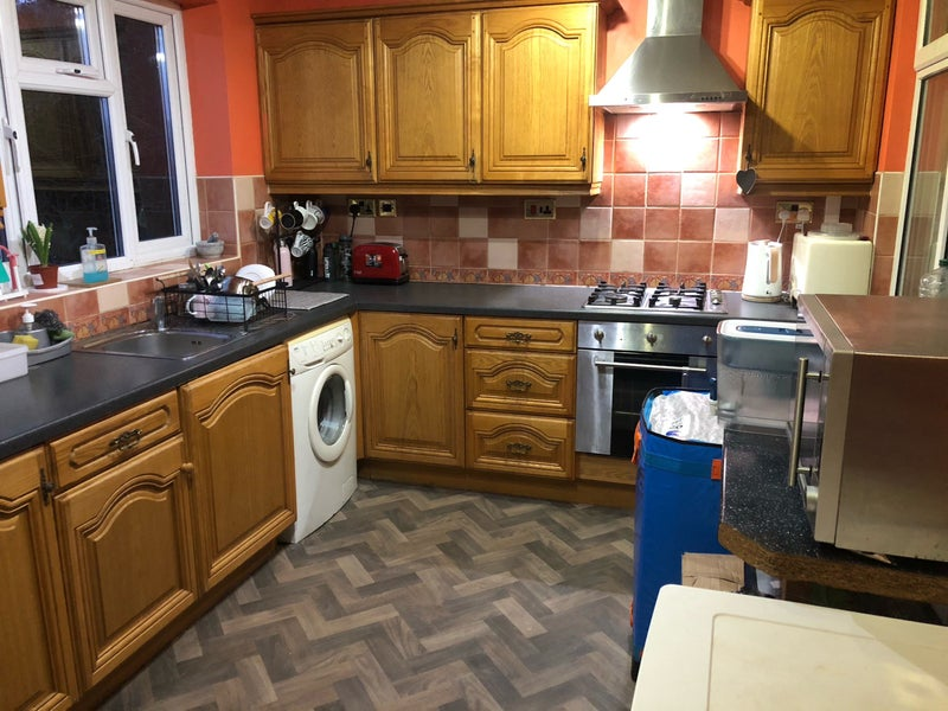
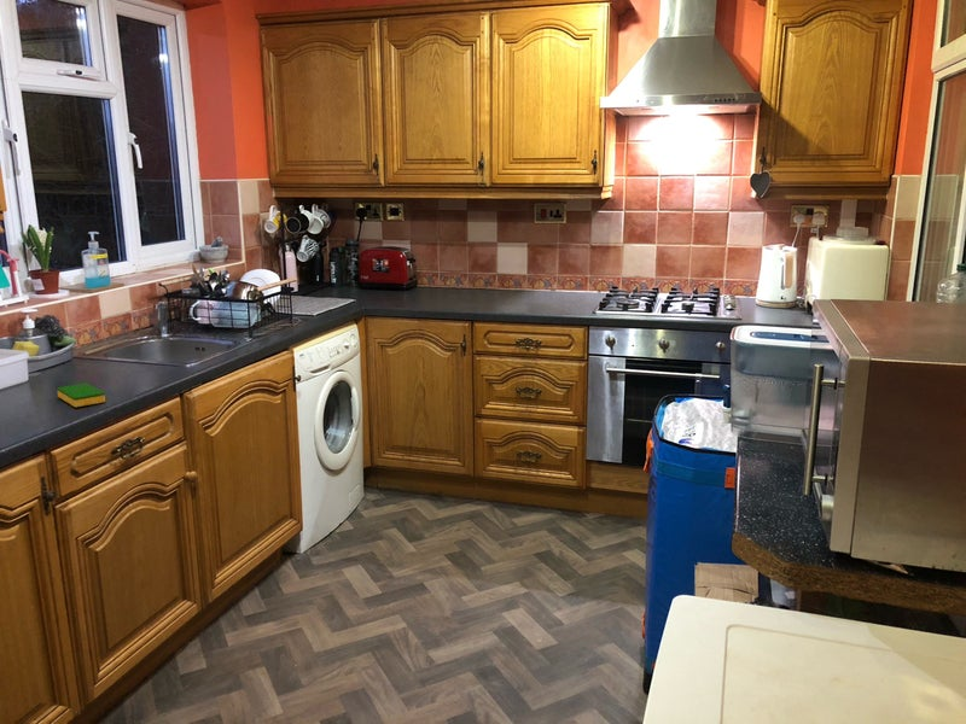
+ dish sponge (81, 395)
